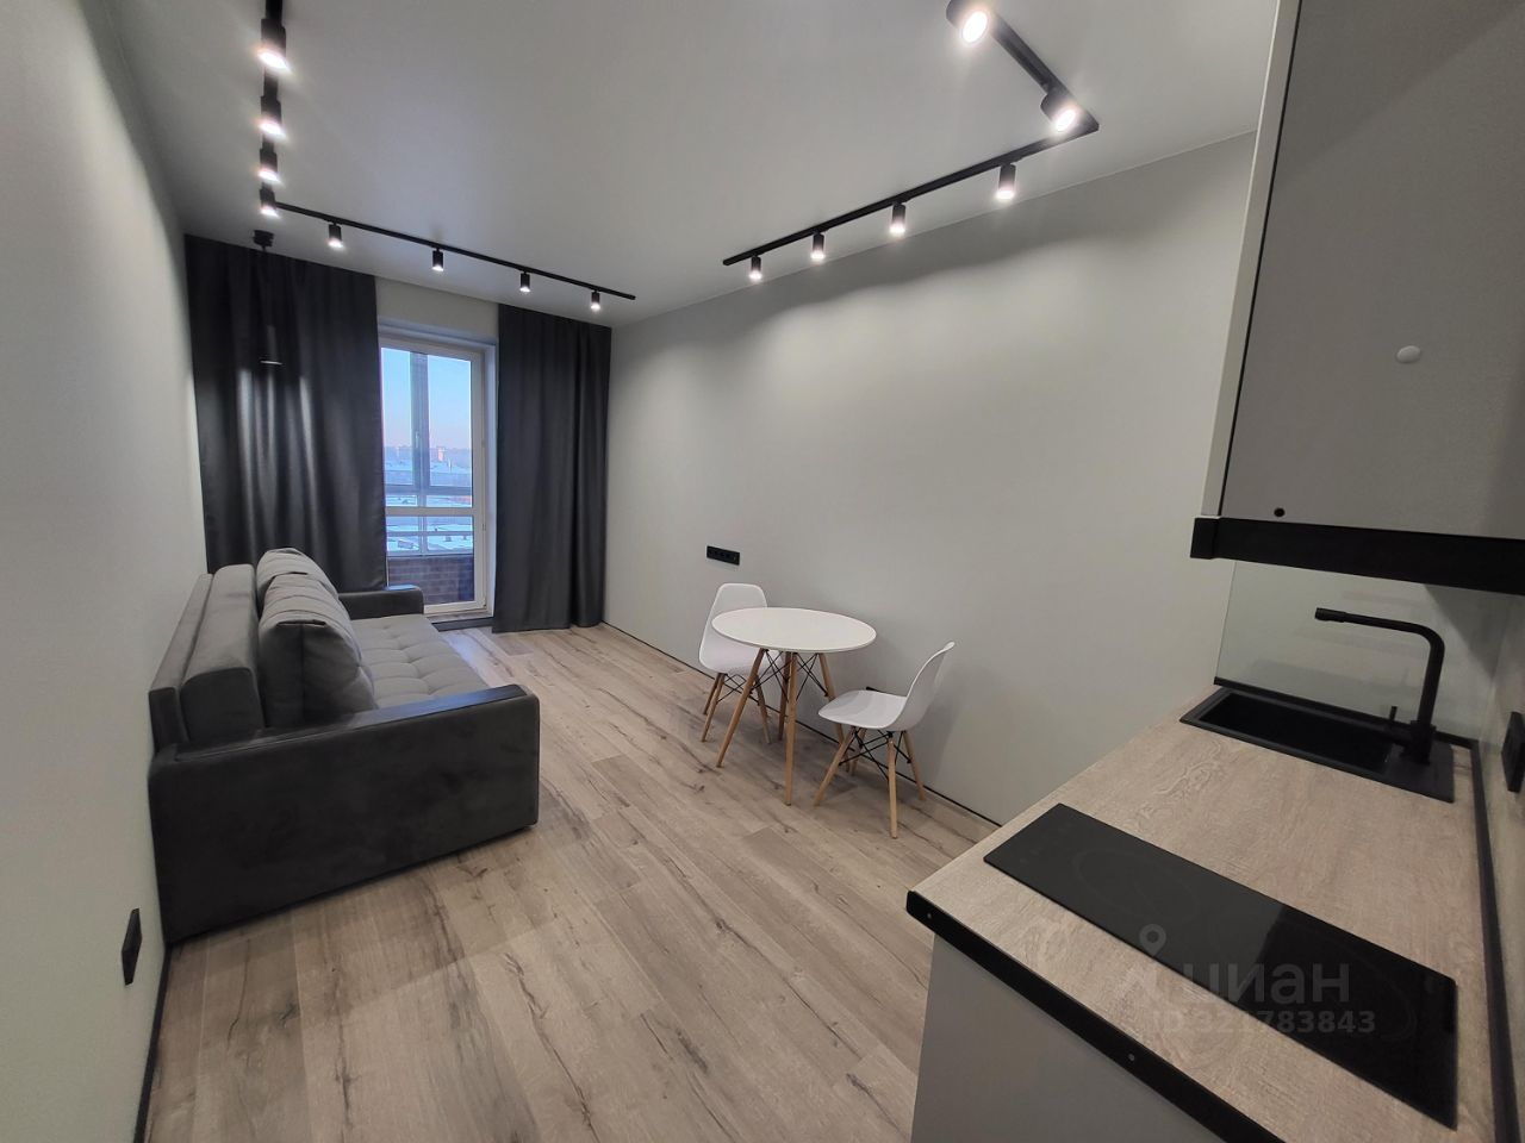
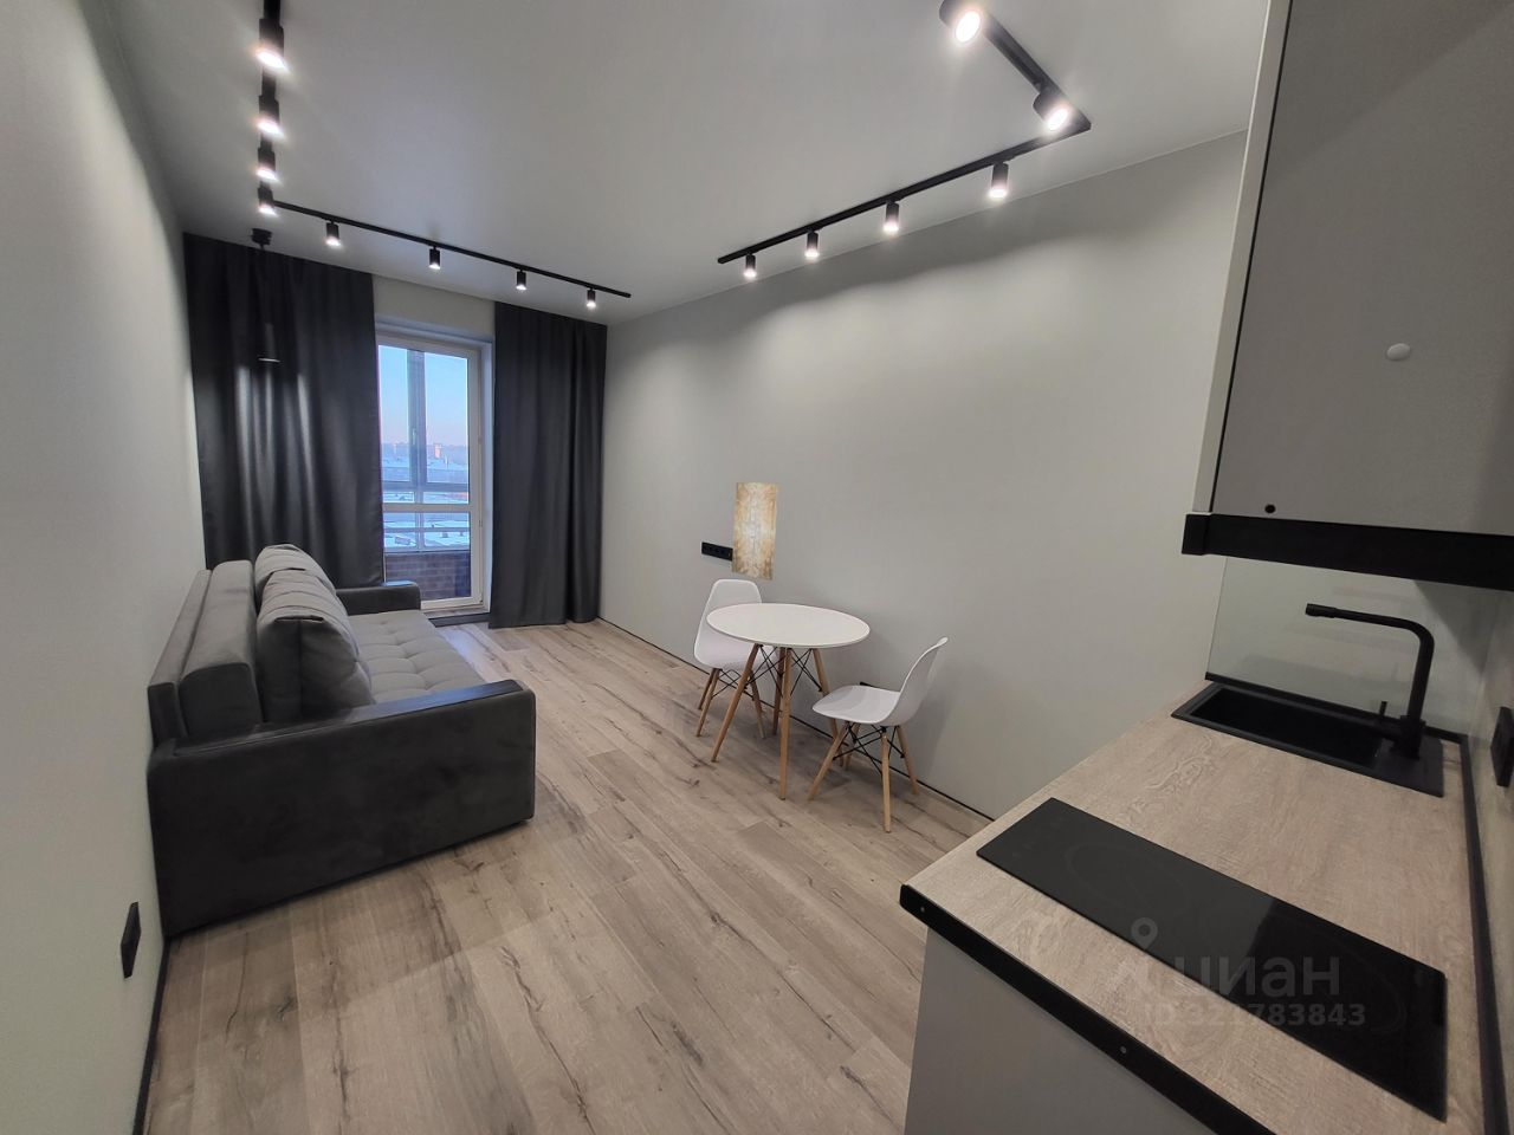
+ wall art (753, 529)
